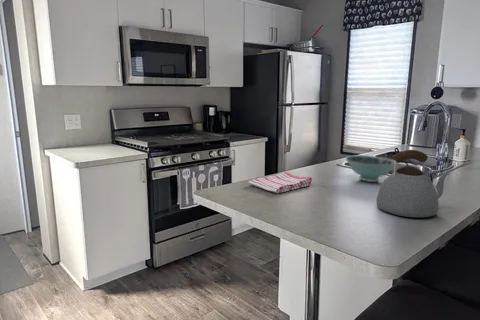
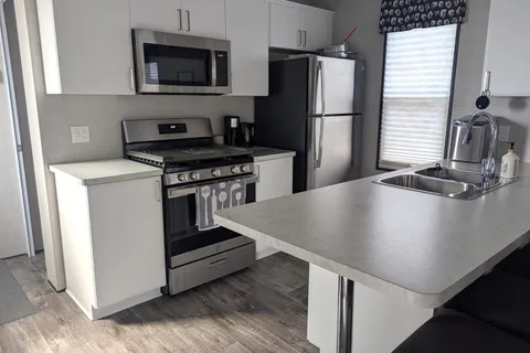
- dish towel (280, 181)
- bowl (370, 169)
- kettle (416, 179)
